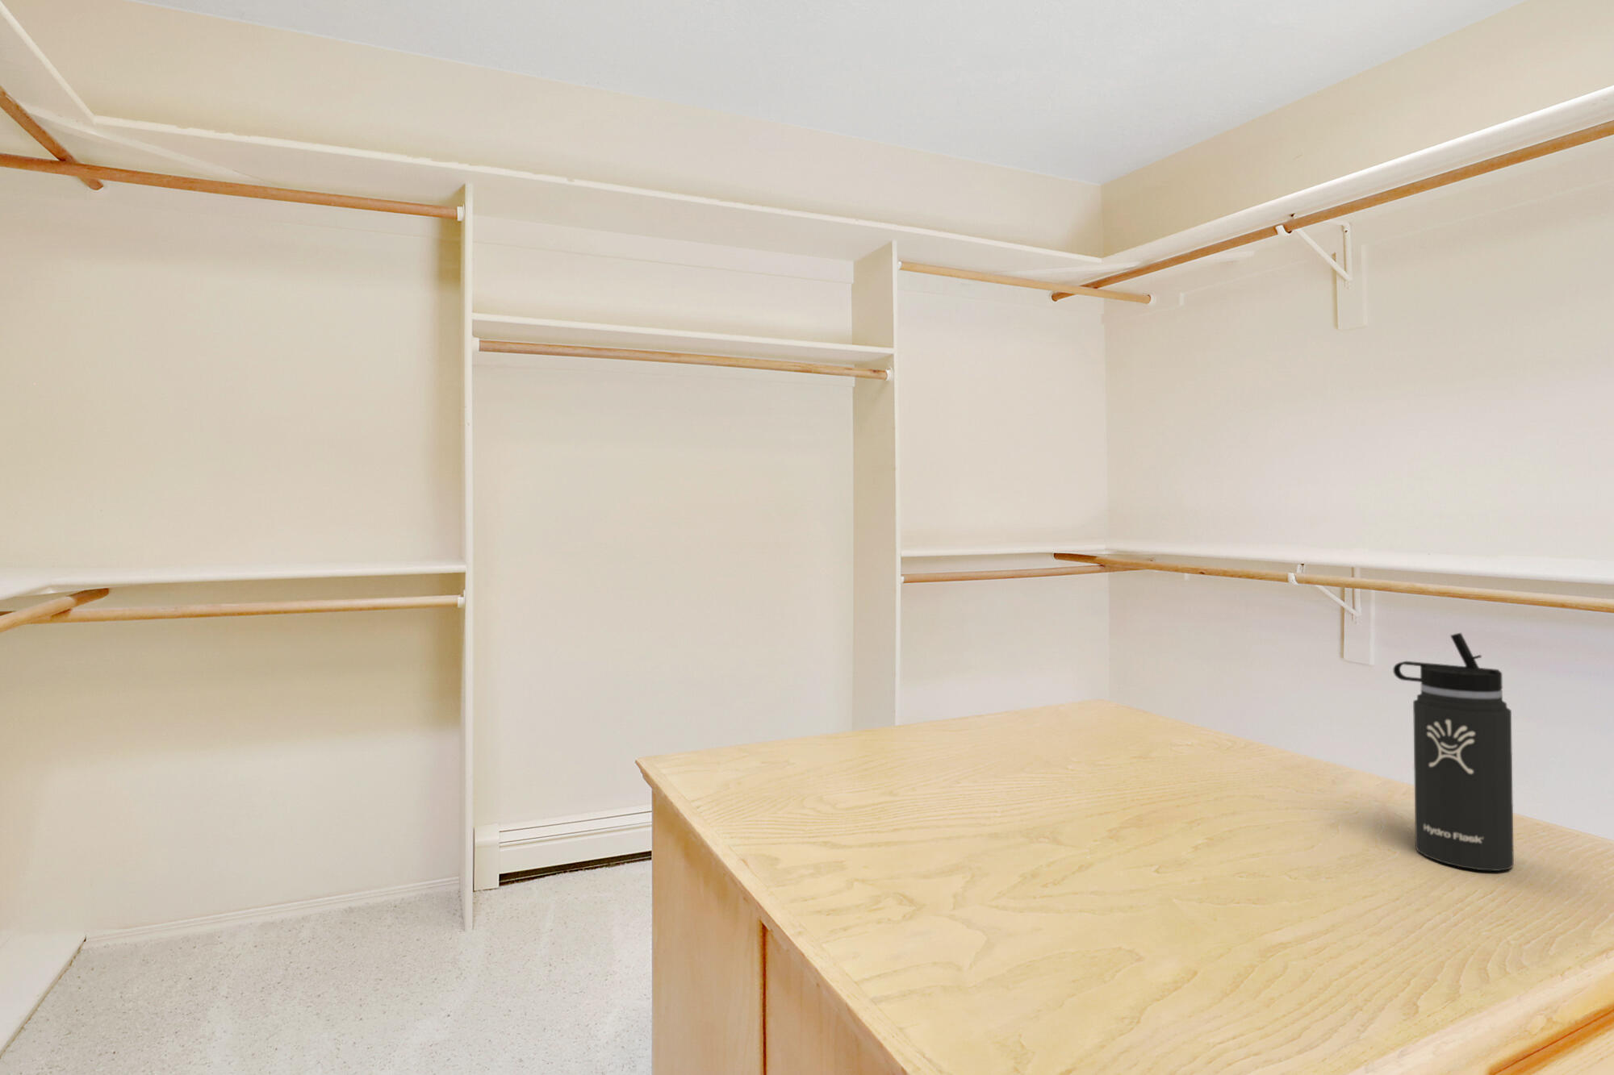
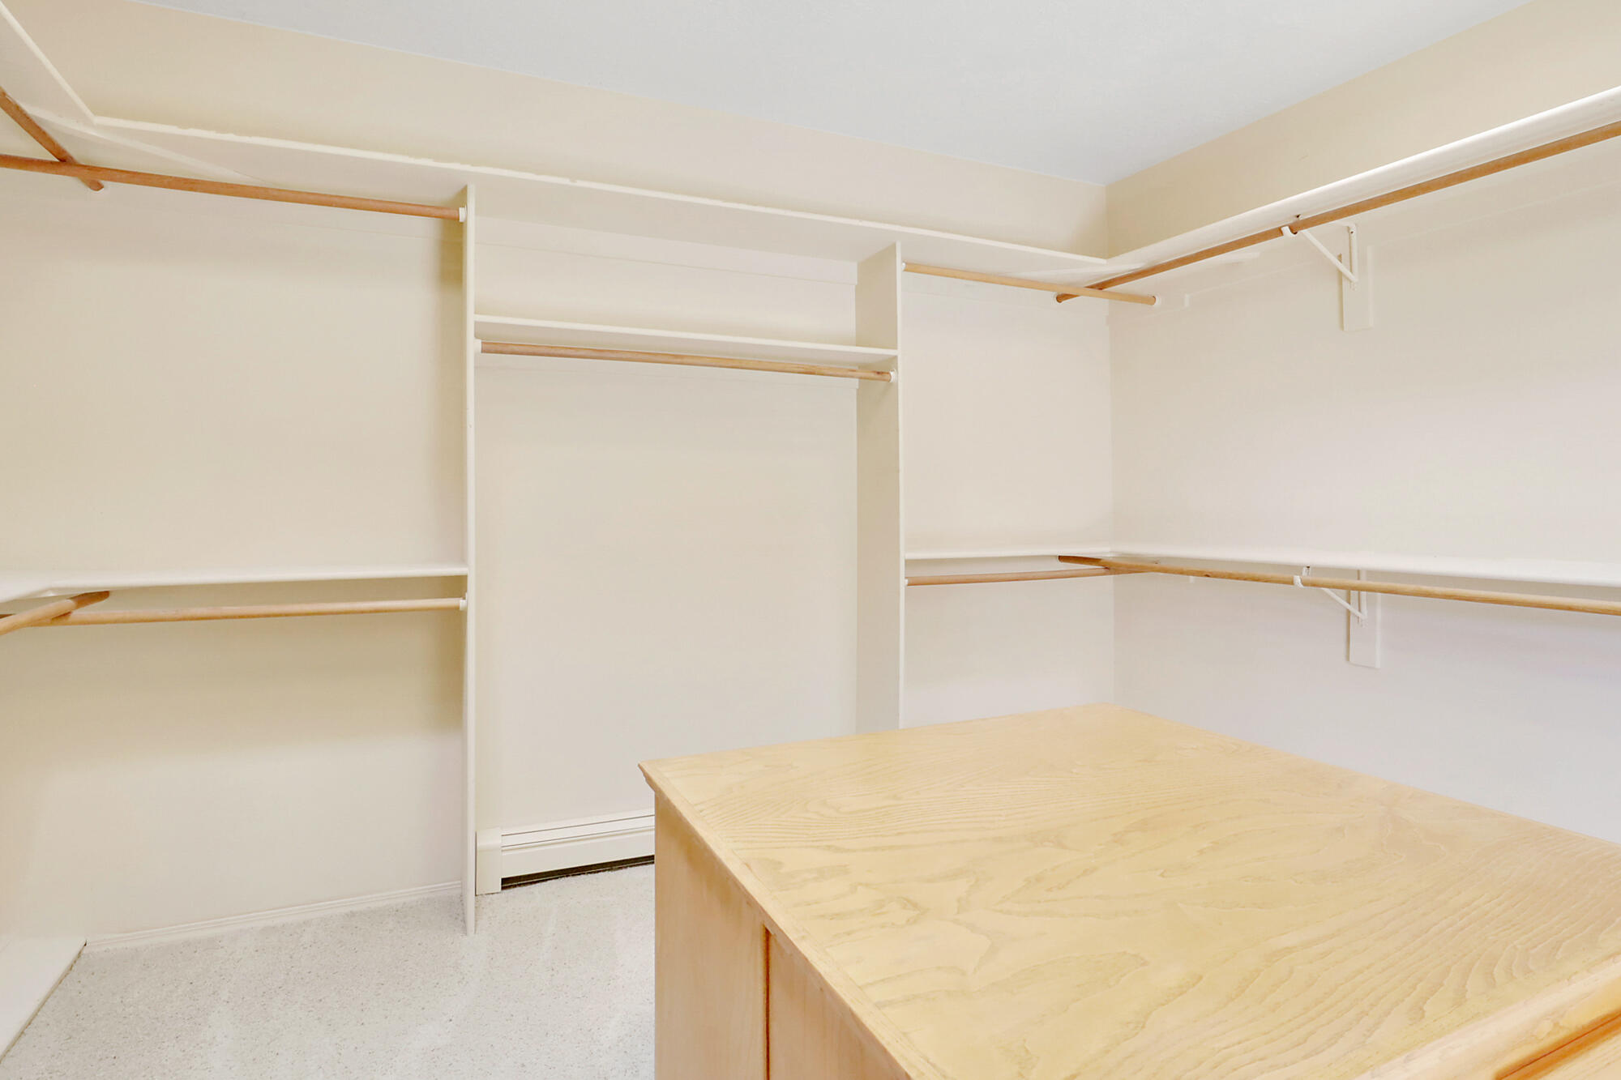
- thermos bottle (1450, 741)
